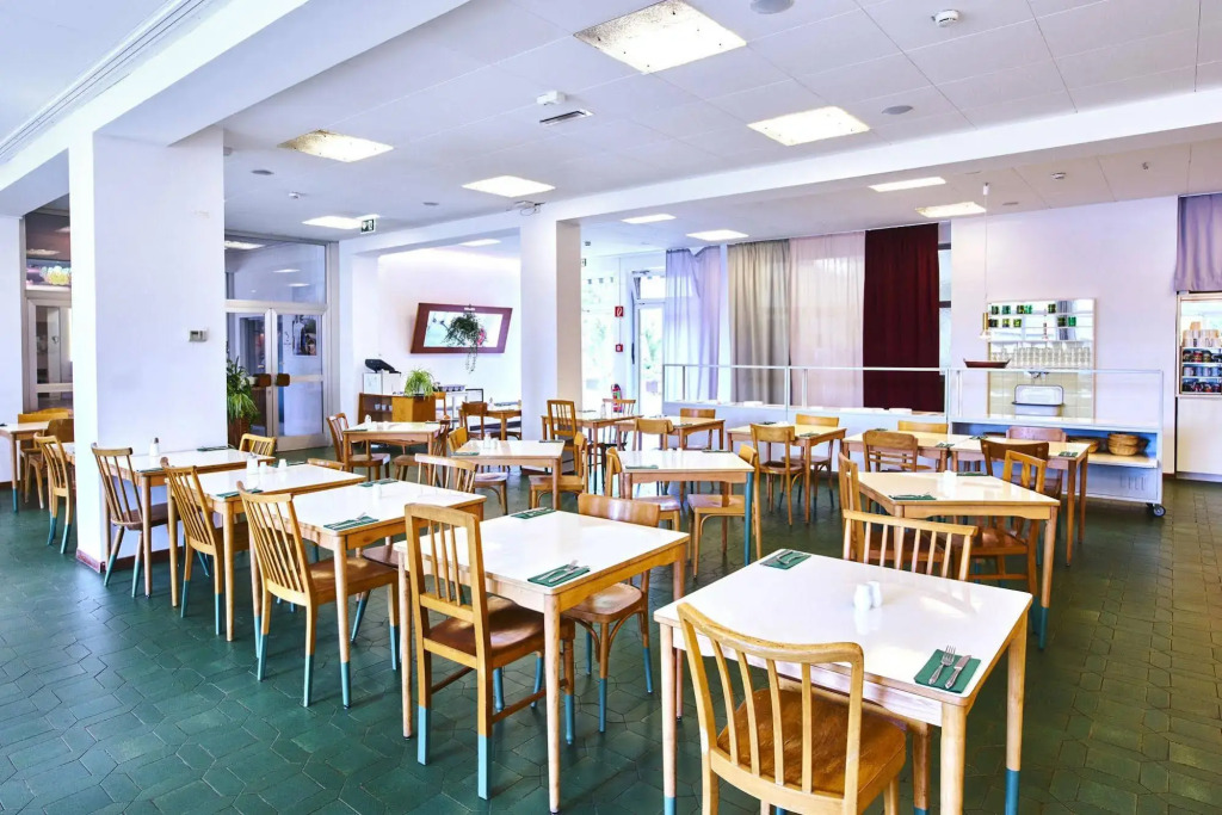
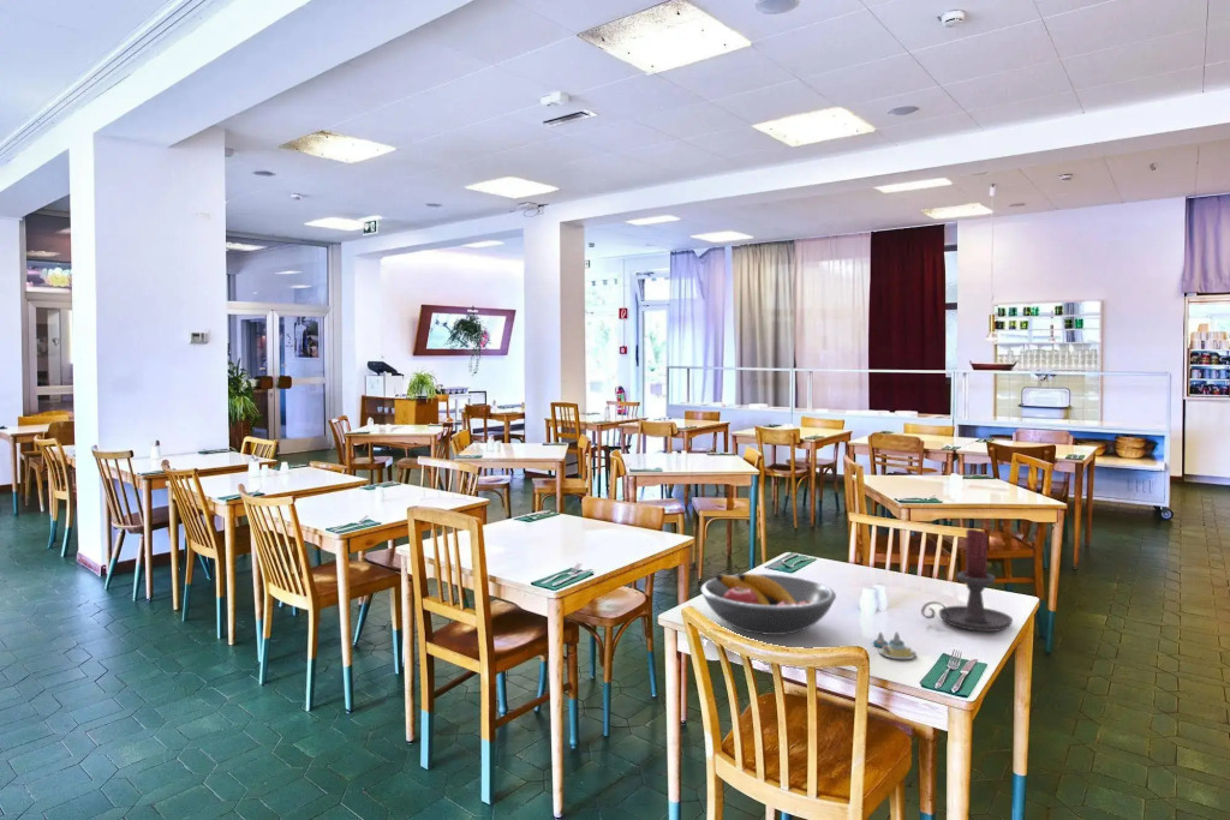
+ salt and pepper shaker set (894, 644)
+ fruit bowl (766, 603)
+ candle holder (966, 576)
